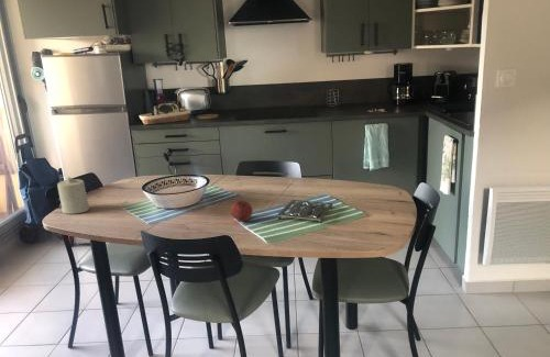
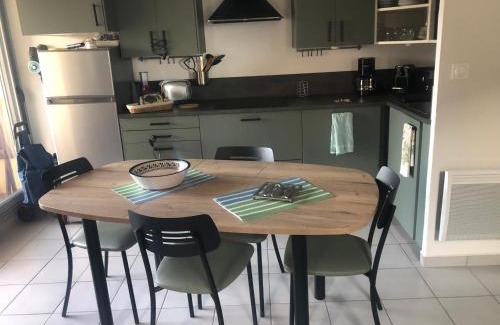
- apple (241, 210)
- candle (73, 193)
